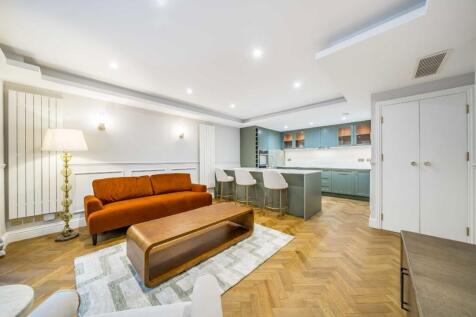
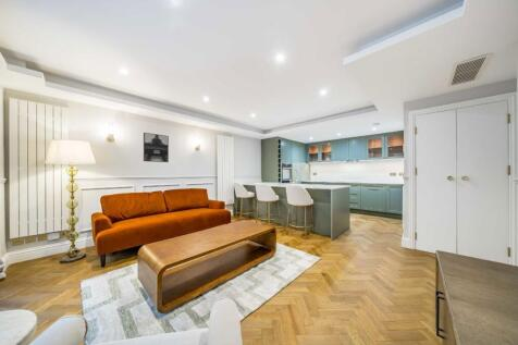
+ wall art (156, 148)
